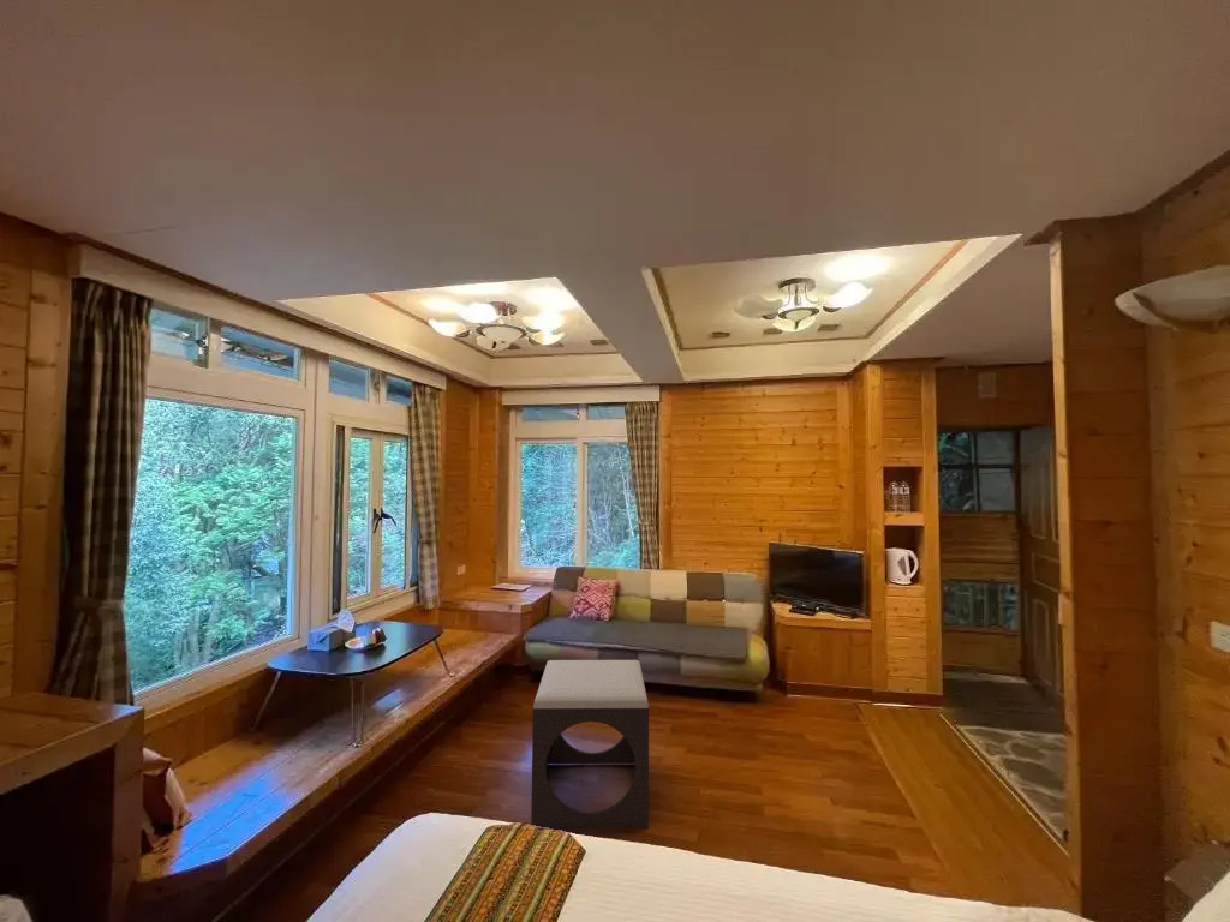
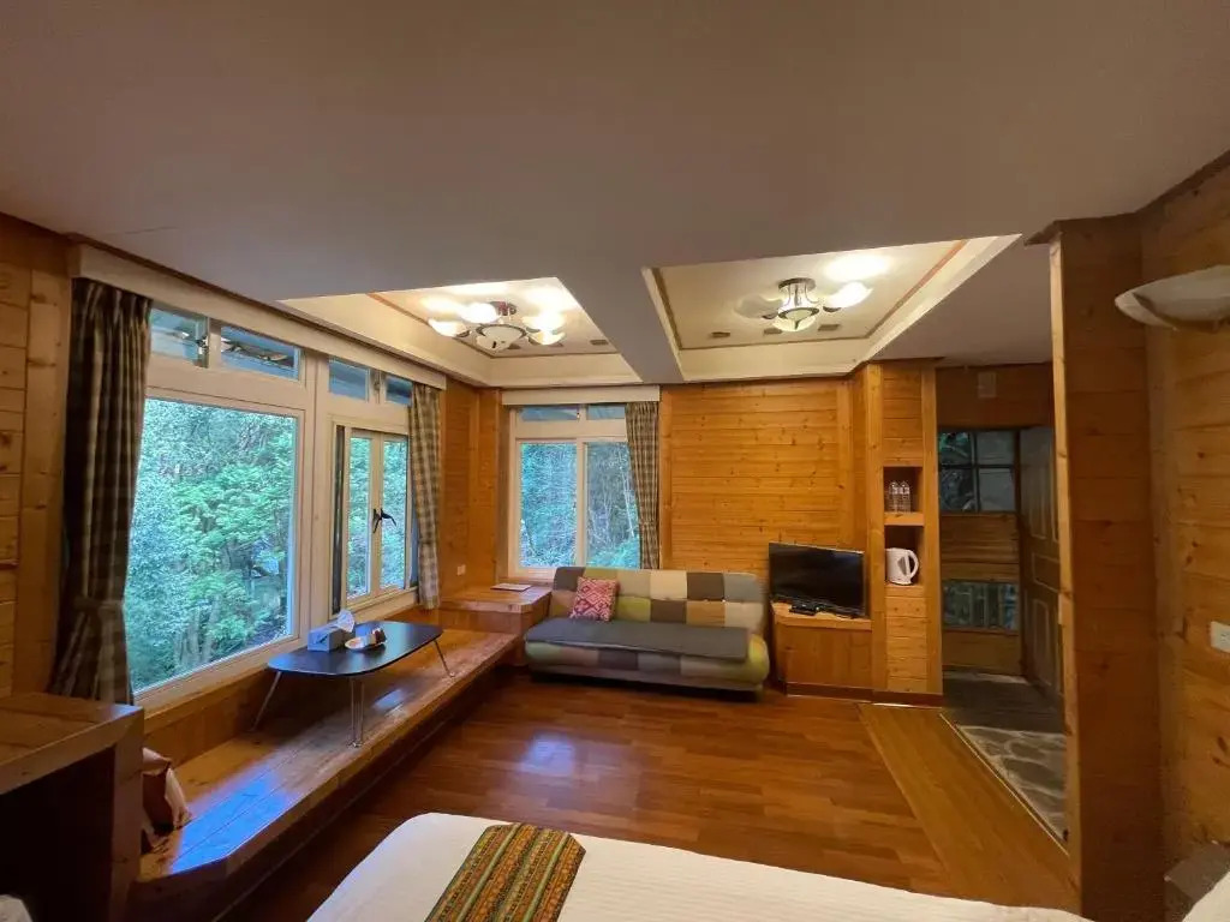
- footstool (591, 720)
